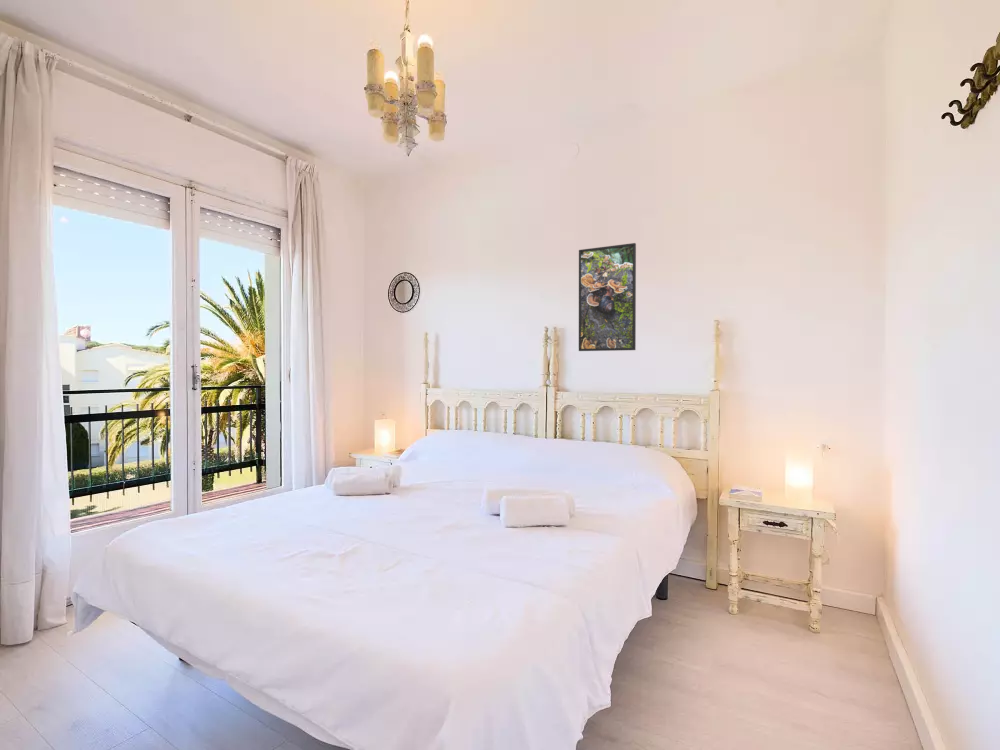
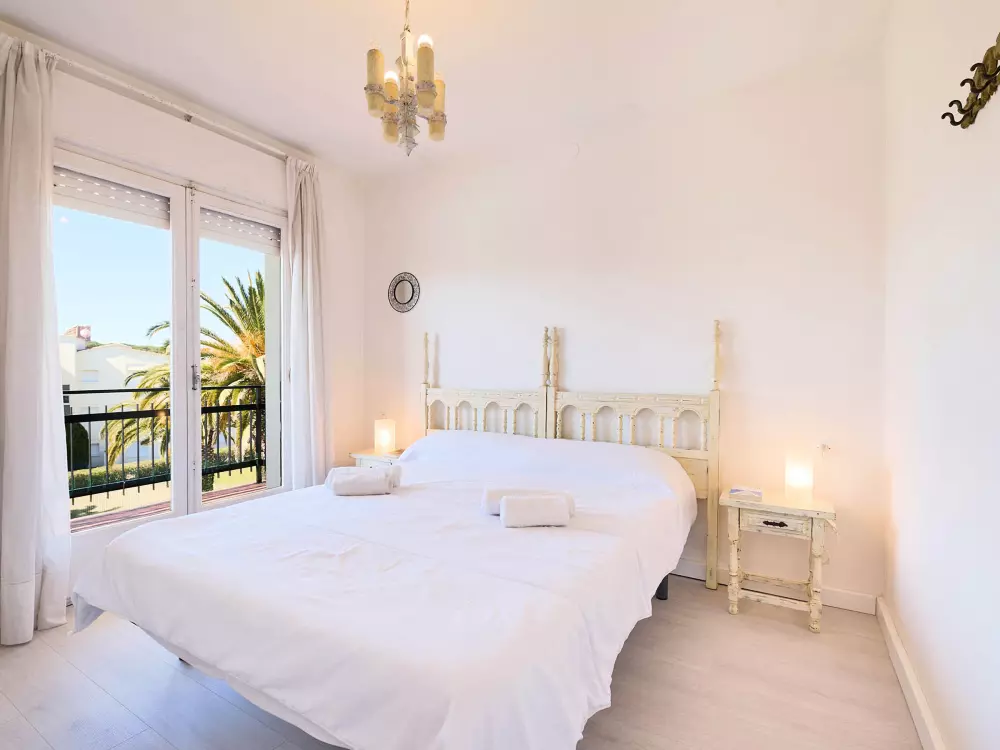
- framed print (606, 298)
